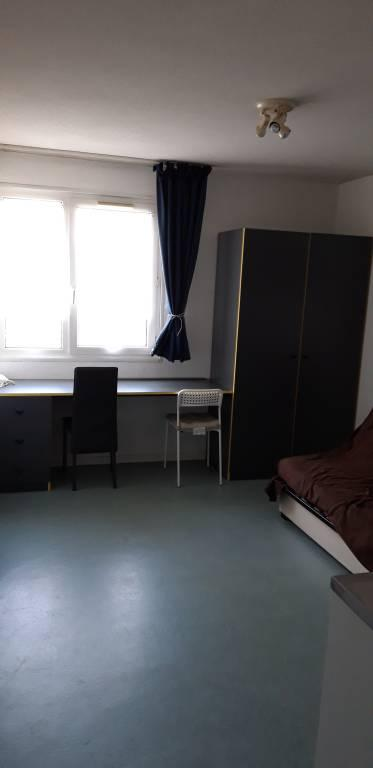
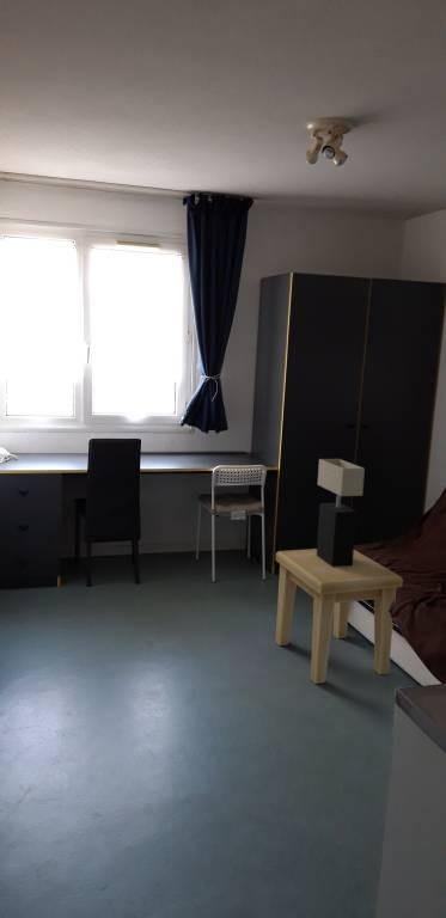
+ table lamp (337, 512)
+ side table (332, 610)
